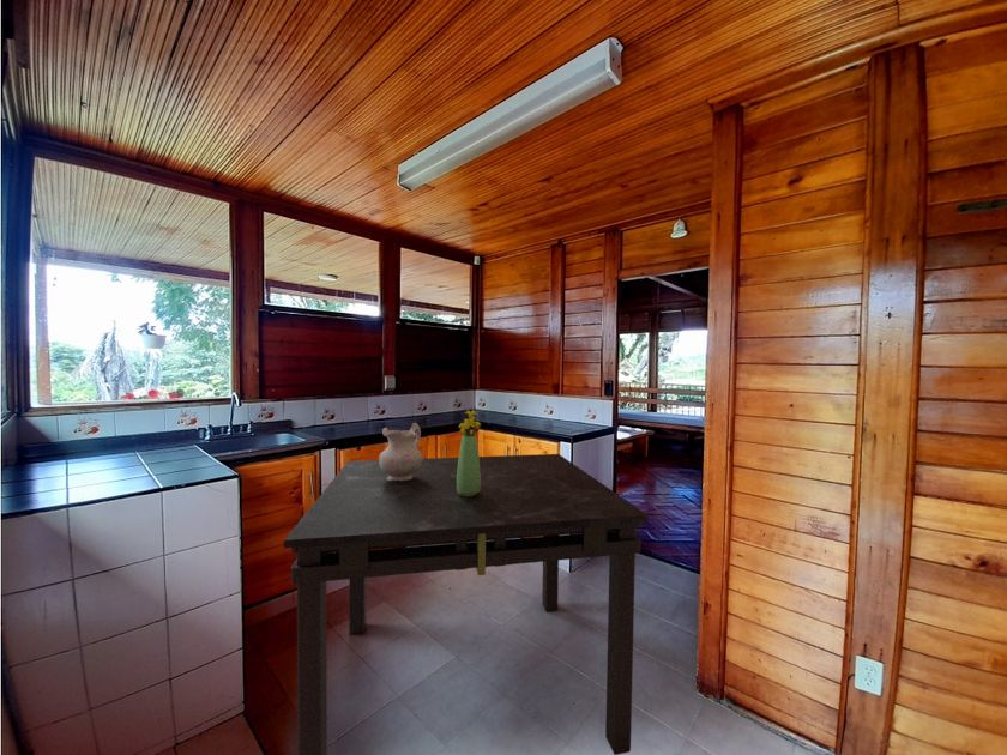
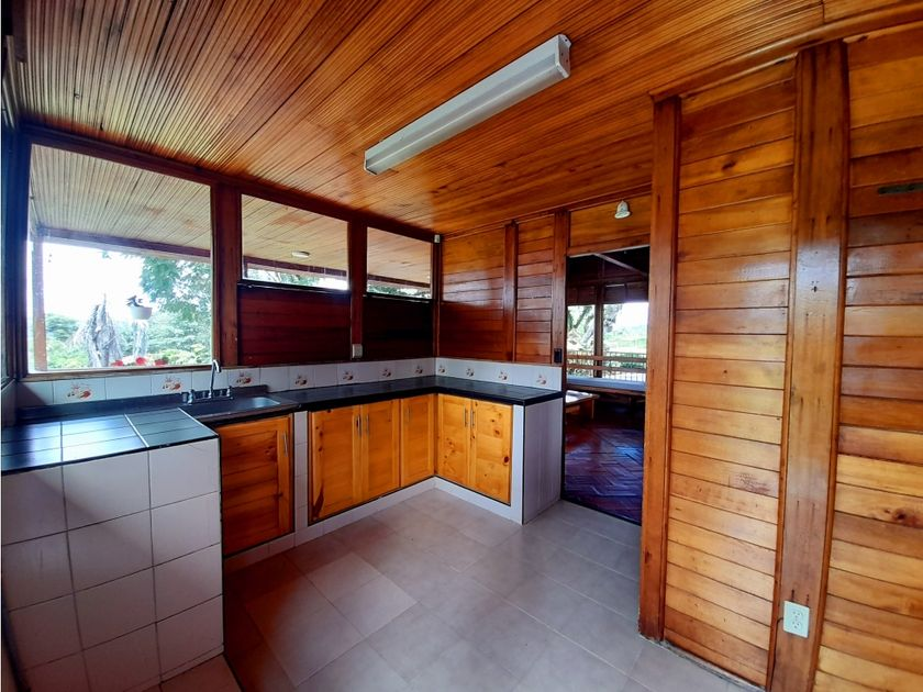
- ceramic pitcher (402, 449)
- dining table (465, 568)
- bouquet (469, 451)
